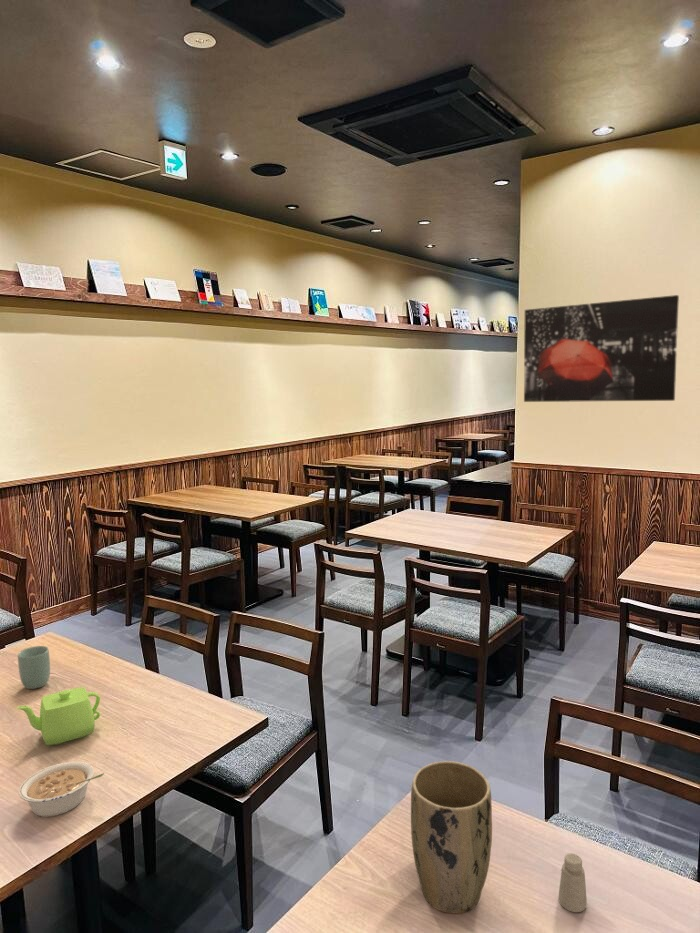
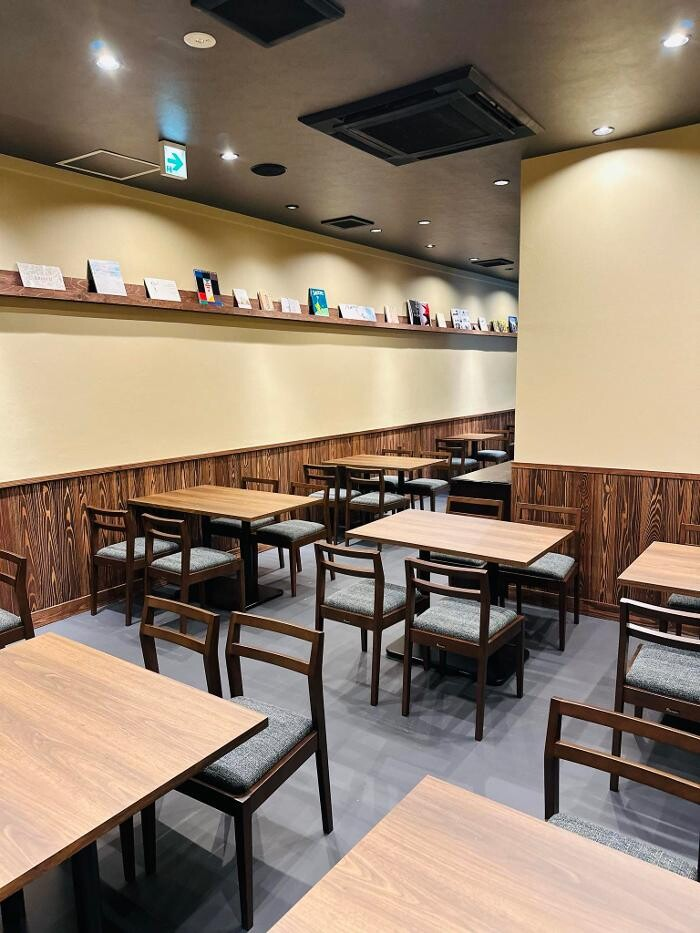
- saltshaker (572, 879)
- cup (34, 668)
- legume (61, 788)
- plant pot (451, 838)
- teapot (60, 714)
- wall art (595, 352)
